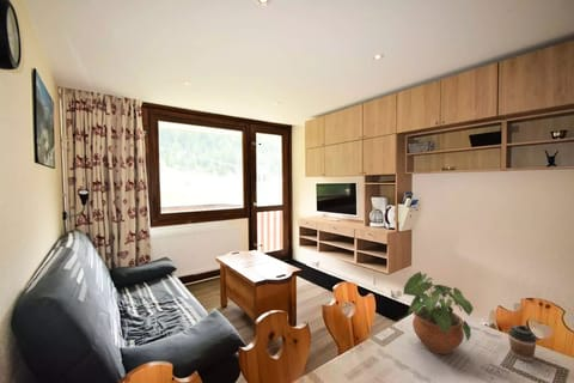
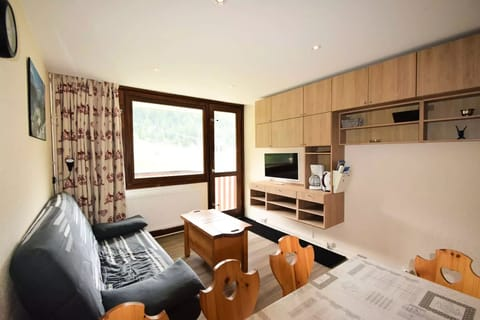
- coffee cup (521, 341)
- potted plant (430, 310)
